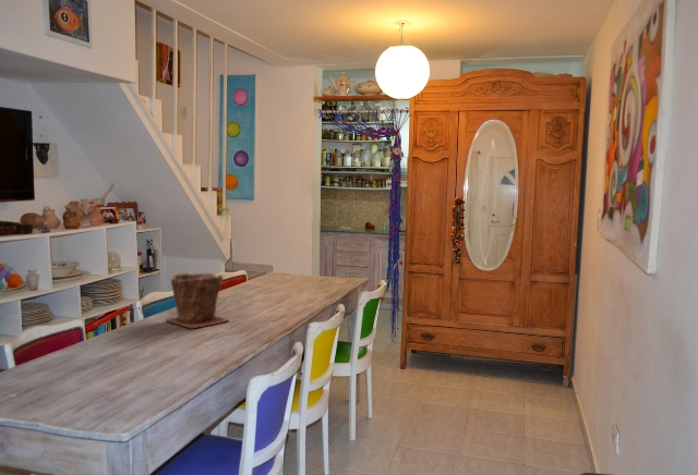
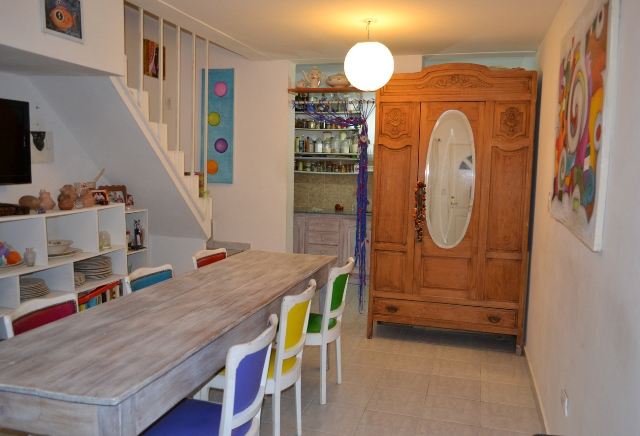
- plant pot (197, 297)
